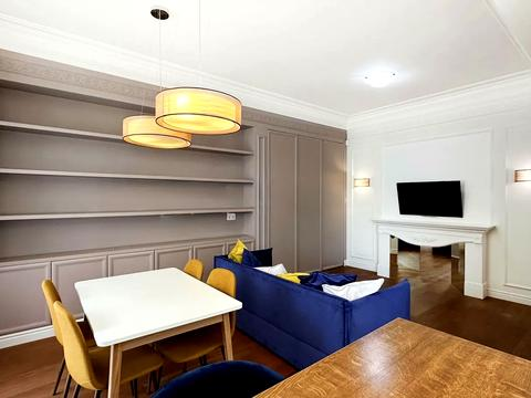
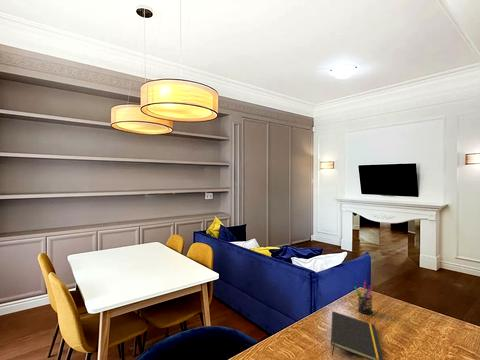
+ pen holder (363, 296)
+ notepad (354, 334)
